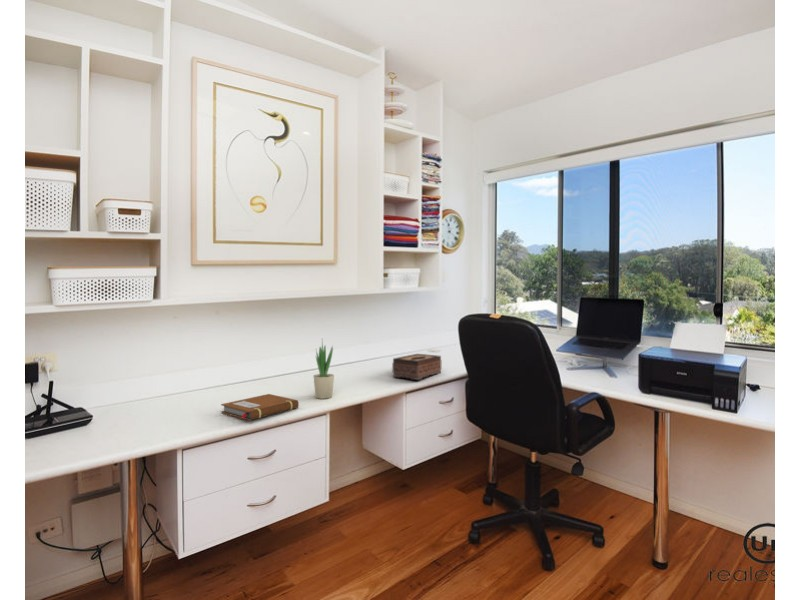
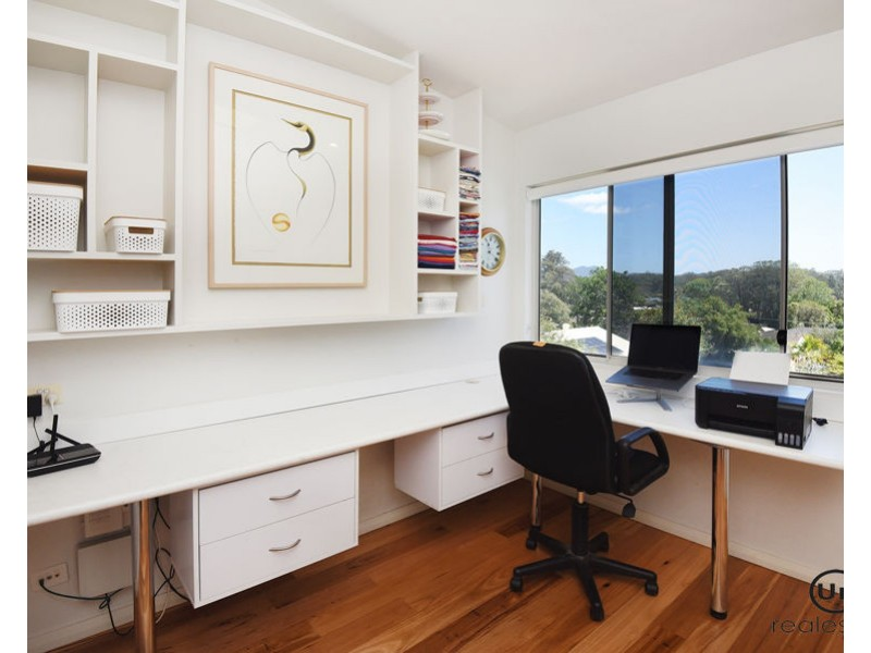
- potted plant (324, 367)
- tissue box (417, 366)
- notebook (259, 406)
